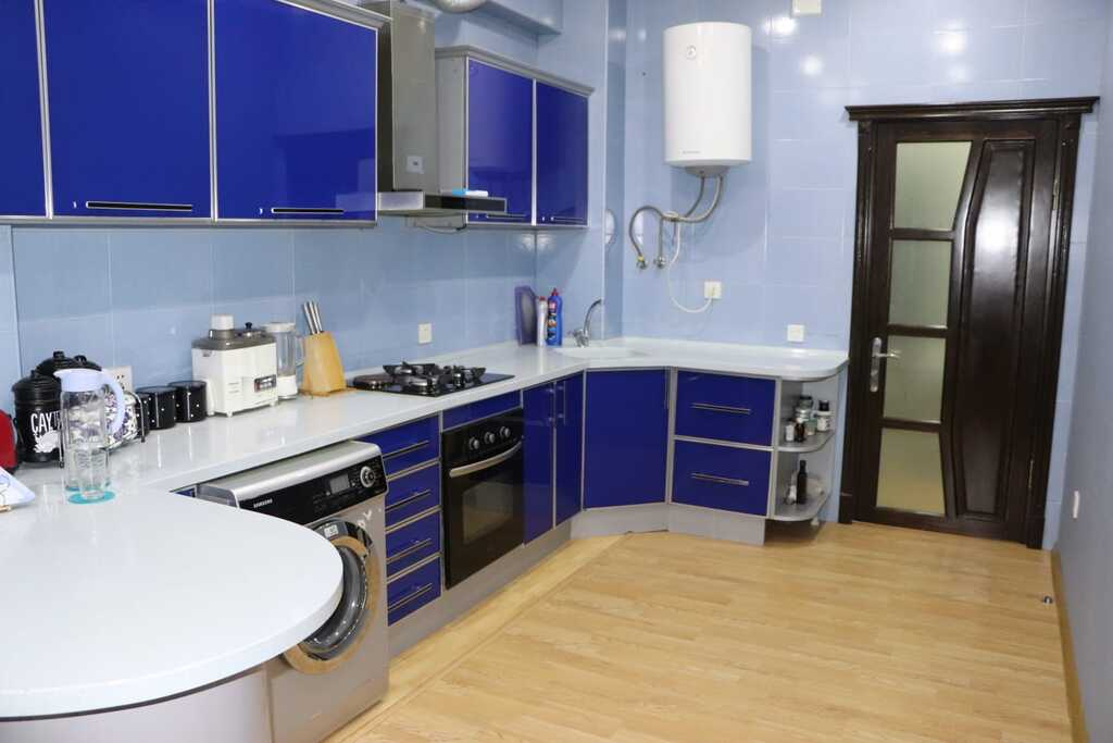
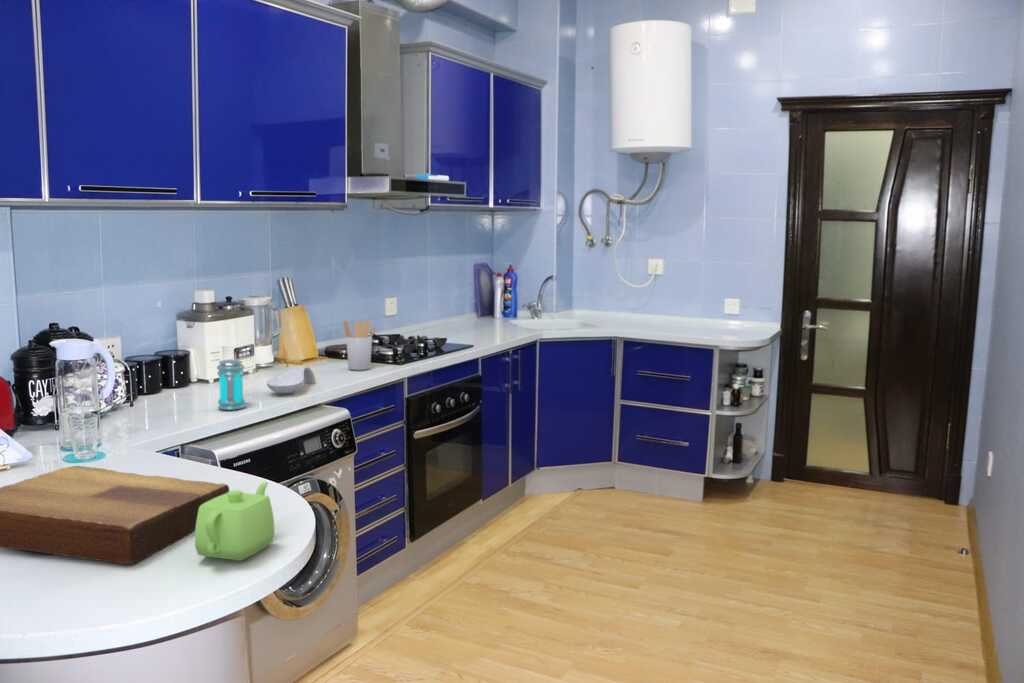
+ teapot (239, 519)
+ utensil holder (360, 343)
+ cutting board (97, 508)
+ spoon rest (293, 379)
+ jar (230, 383)
